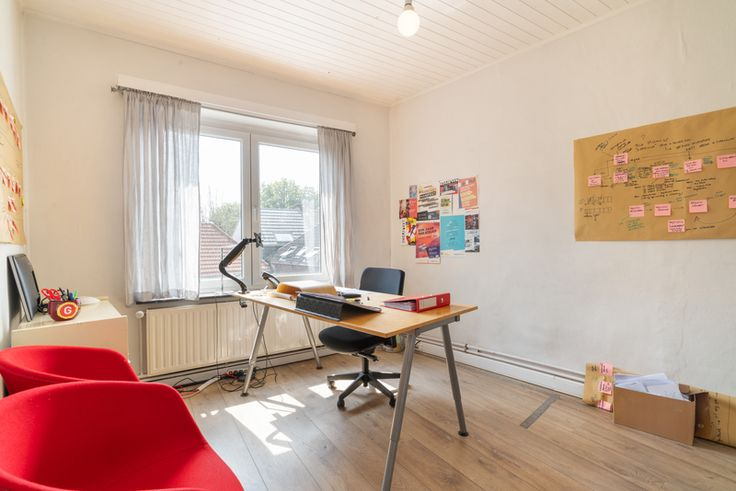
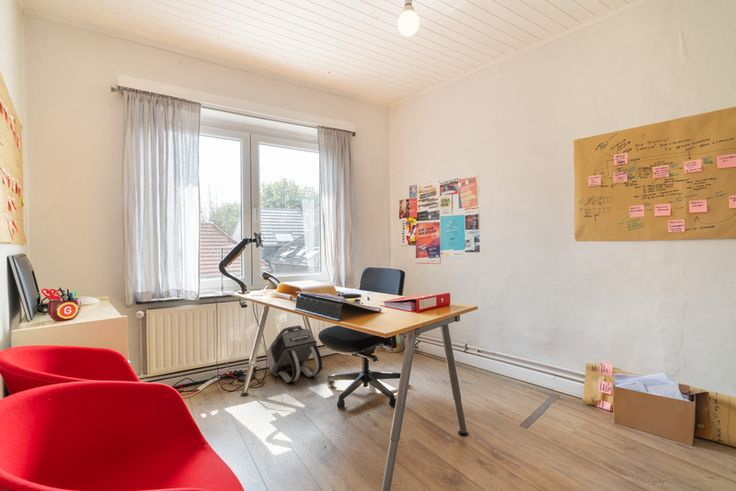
+ backpack (292, 350)
